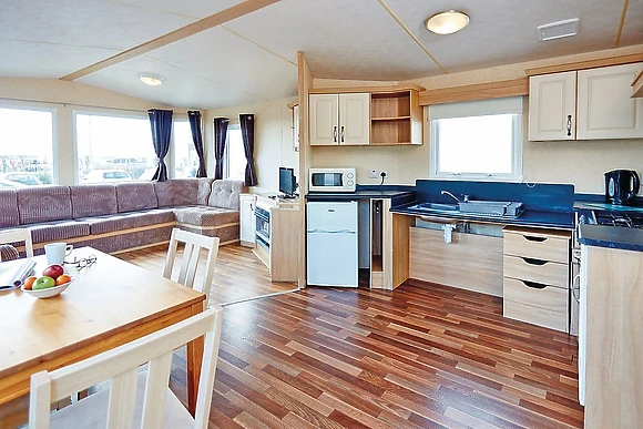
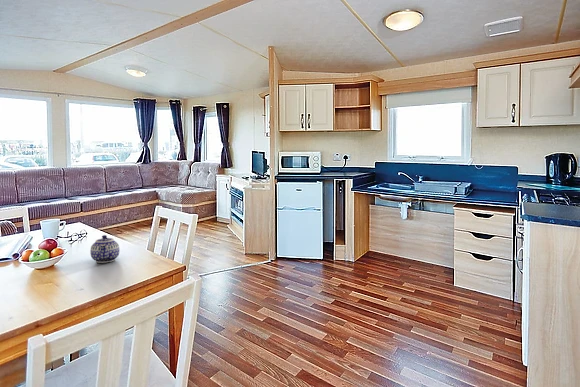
+ teapot (105, 248)
